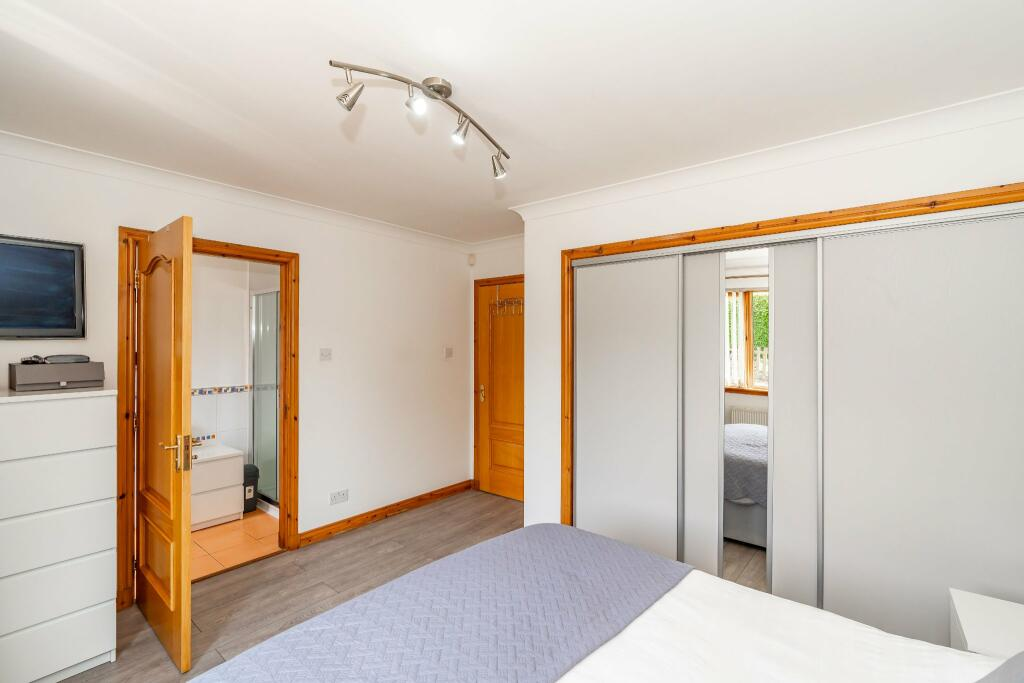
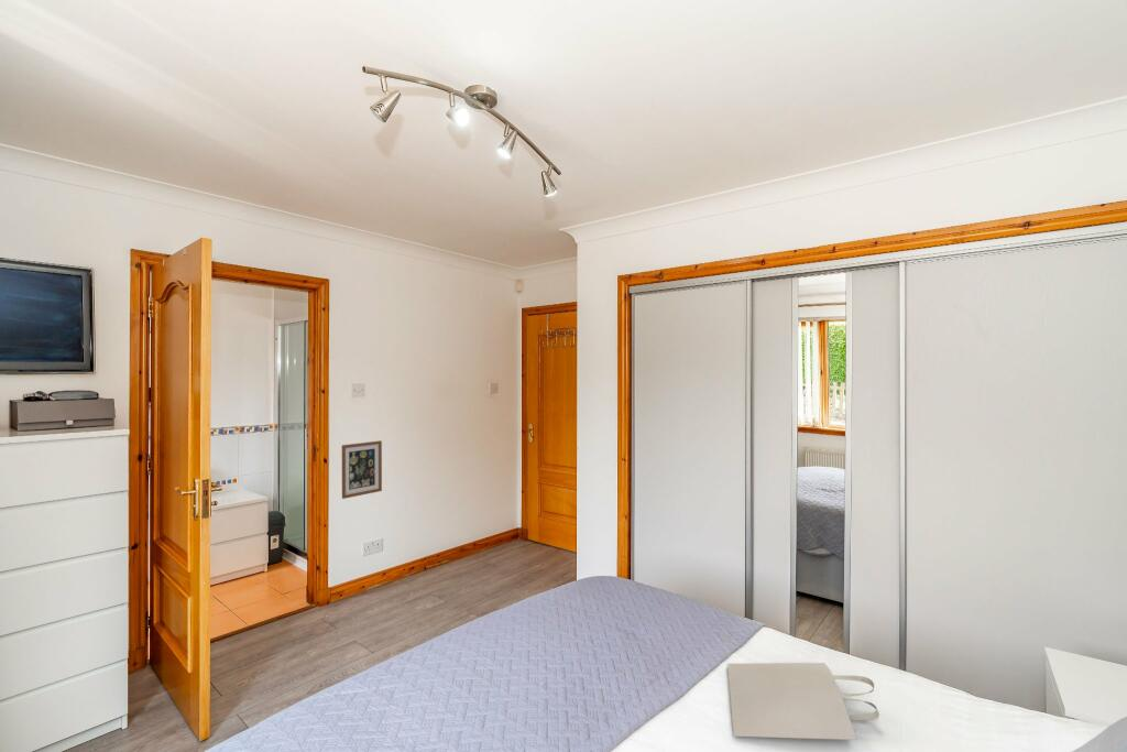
+ wall art (362, 468)
+ tote bag (801, 690)
